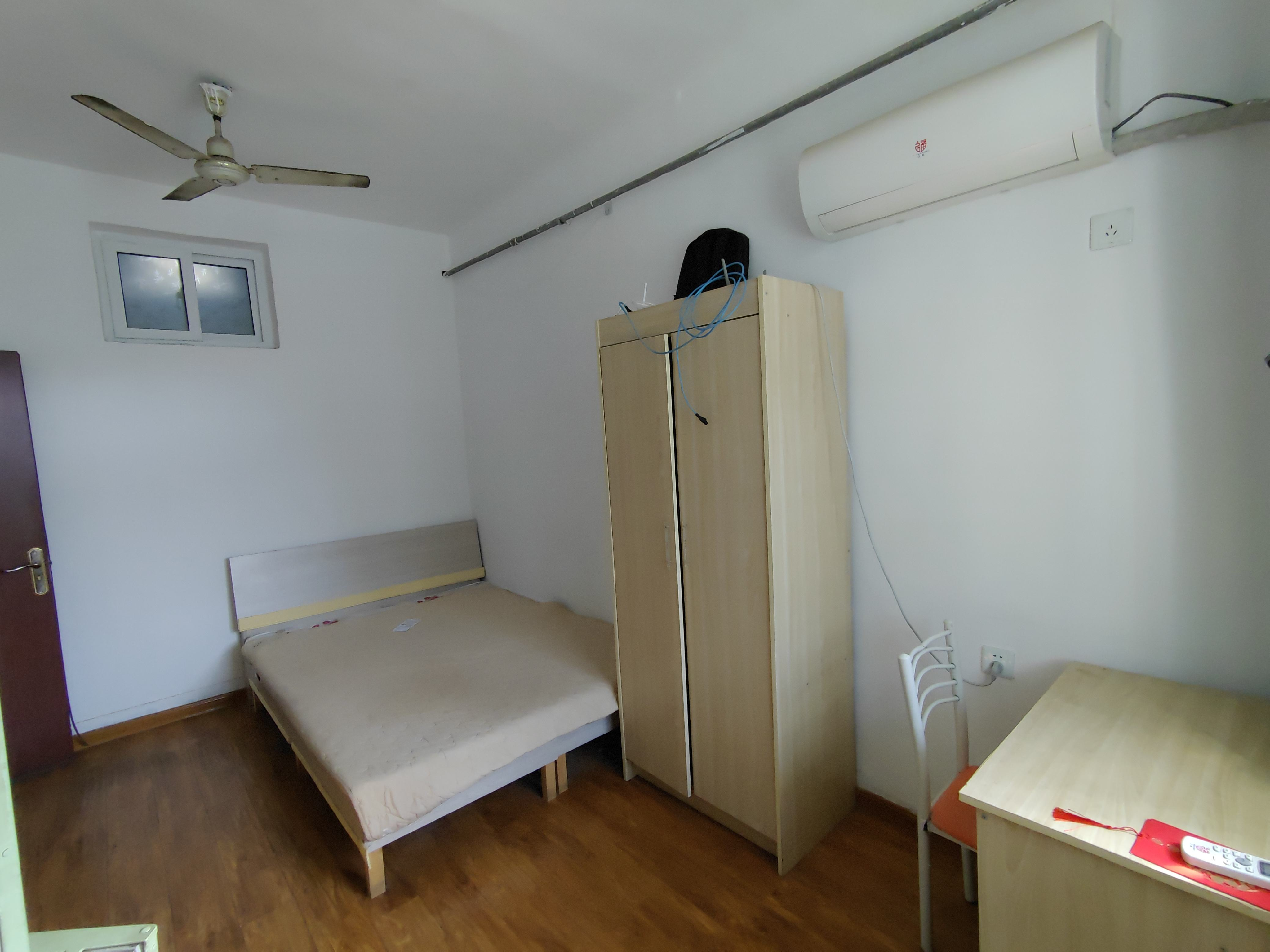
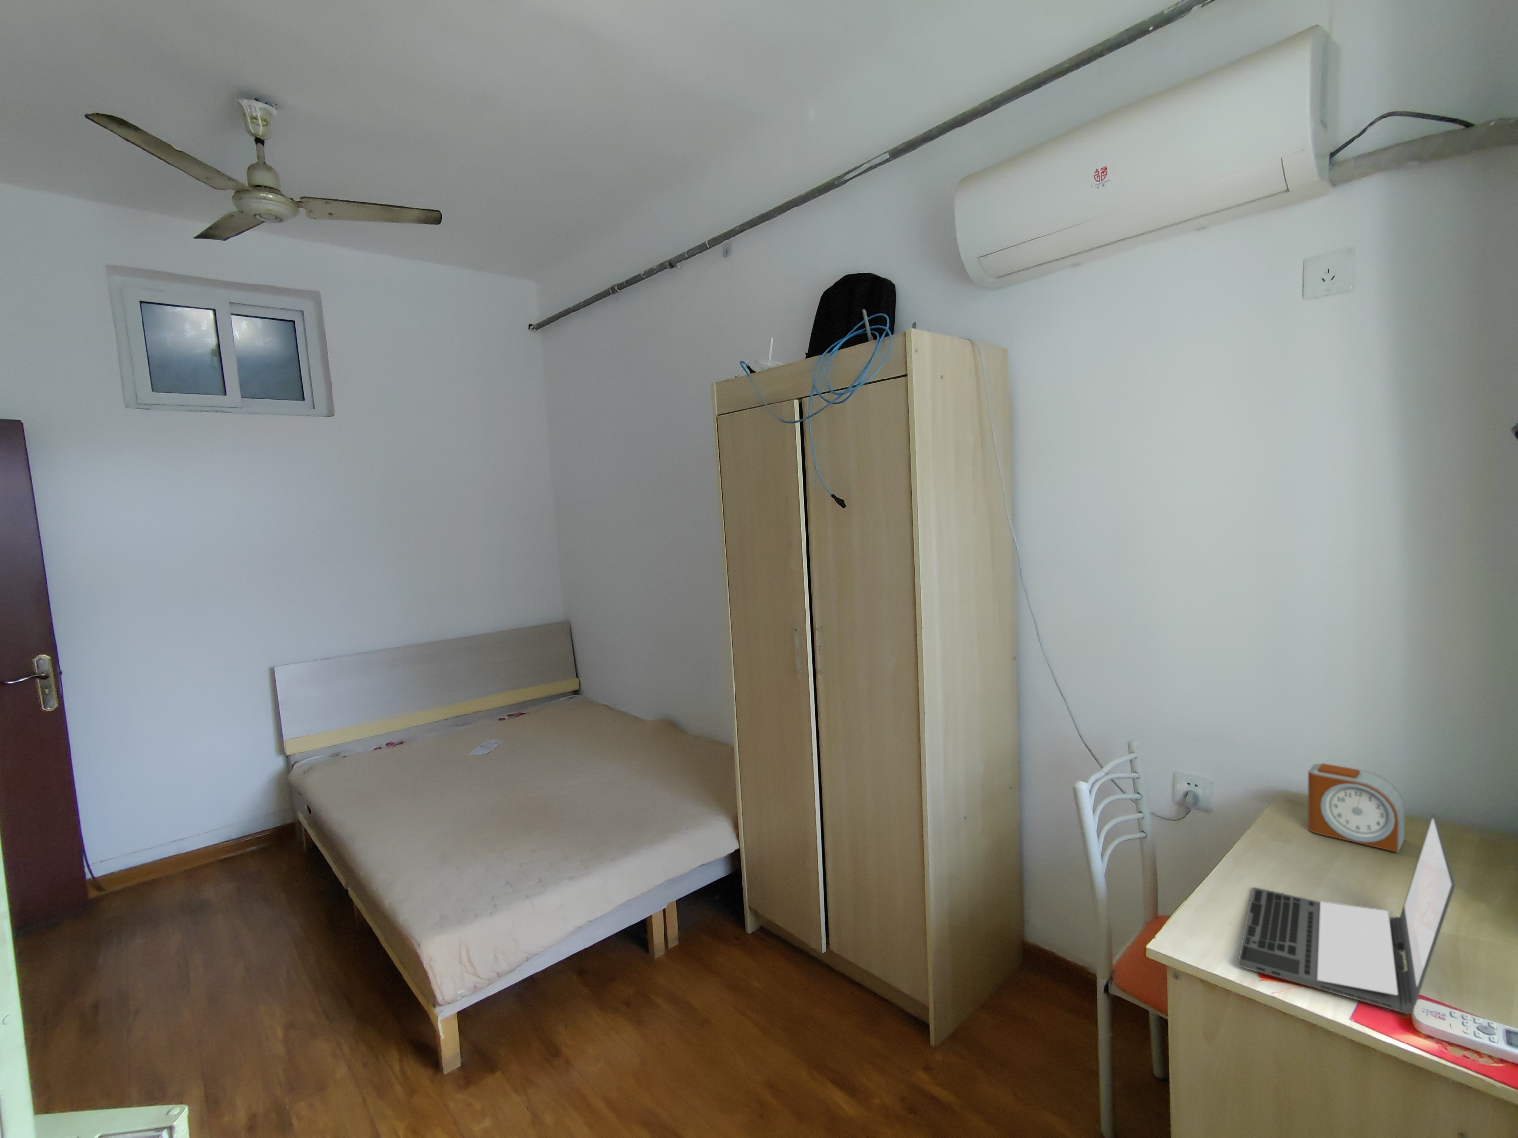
+ alarm clock (1354, 803)
+ laptop (1336, 904)
